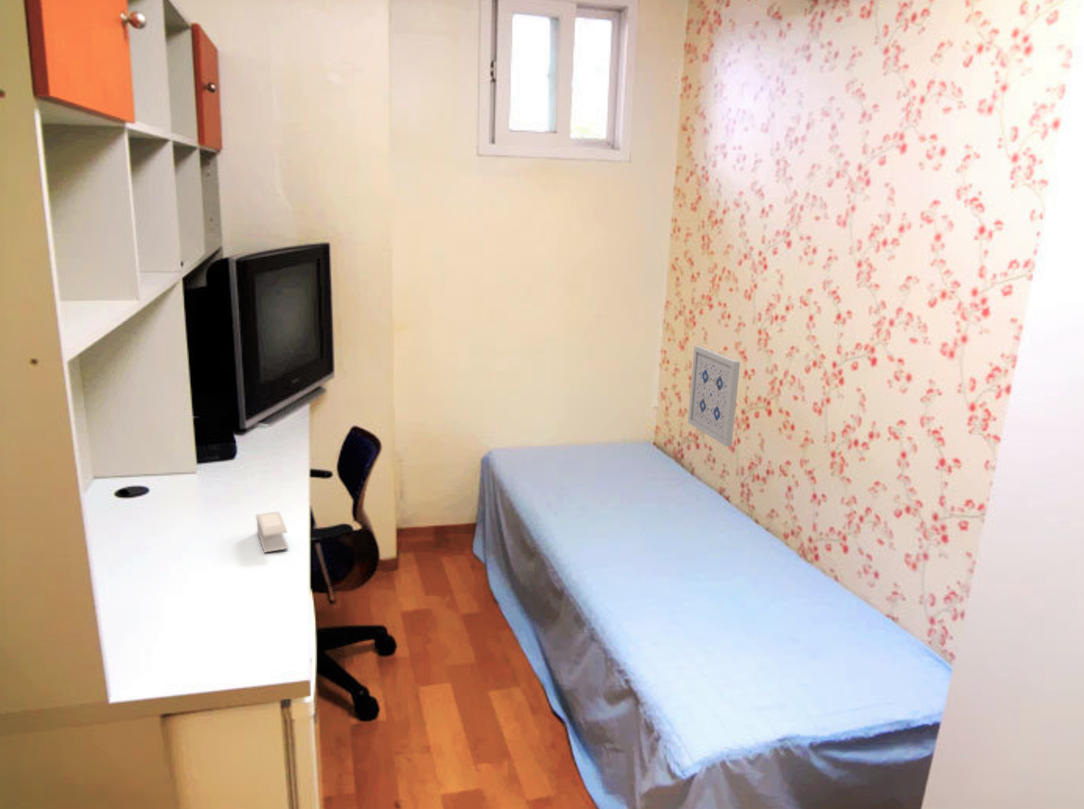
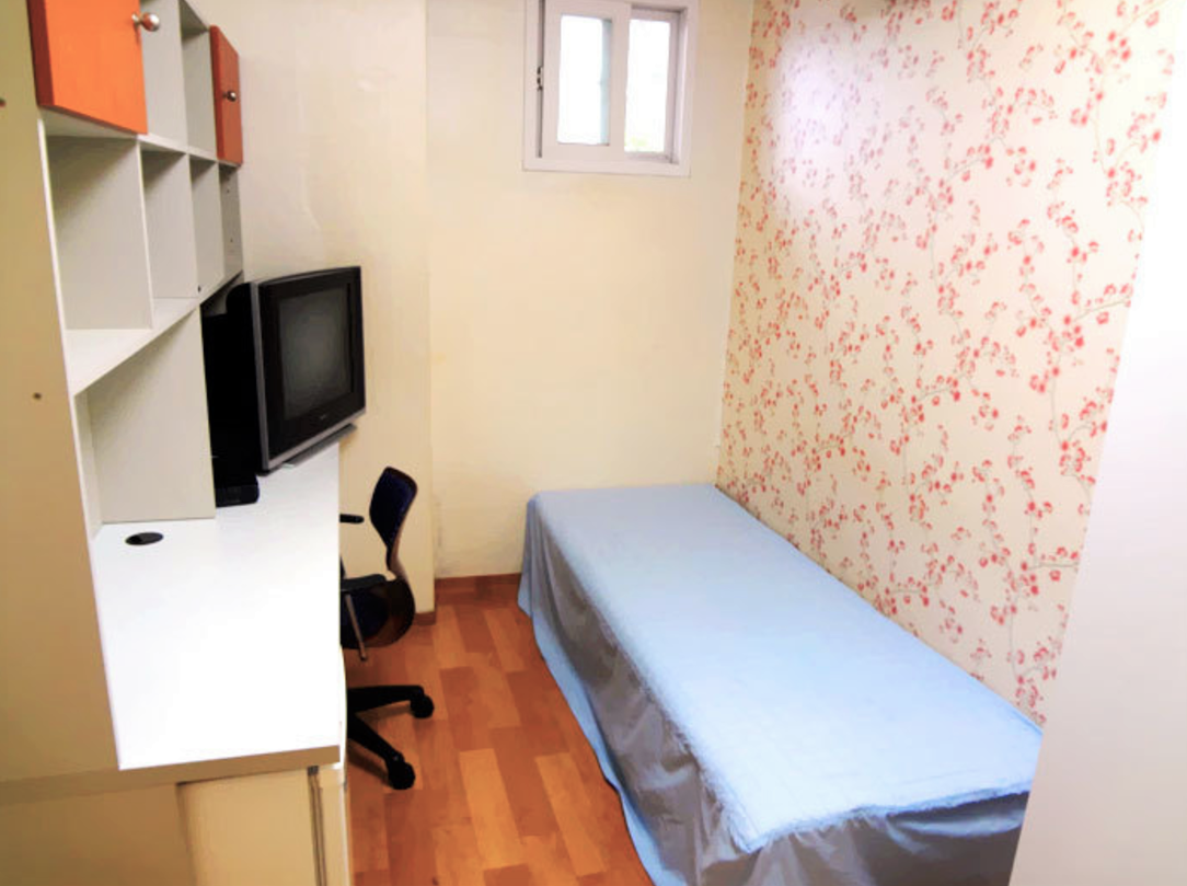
- stapler (271, 530)
- wall art (712, 394)
